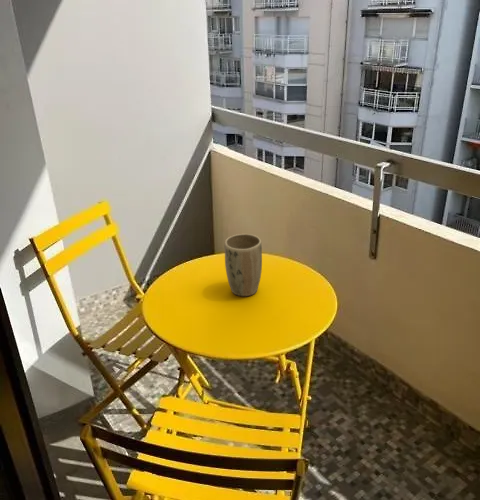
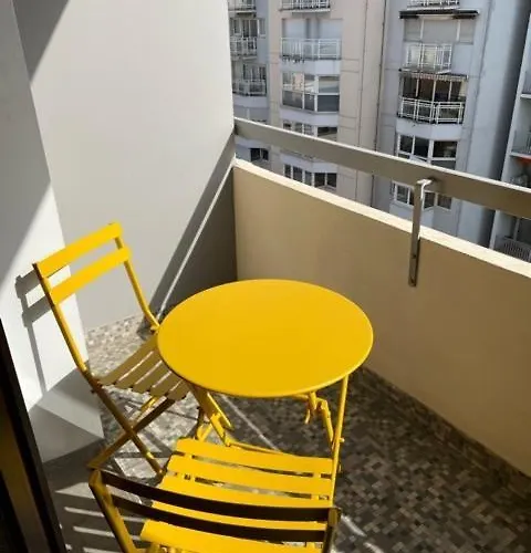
- plant pot (243, 266)
